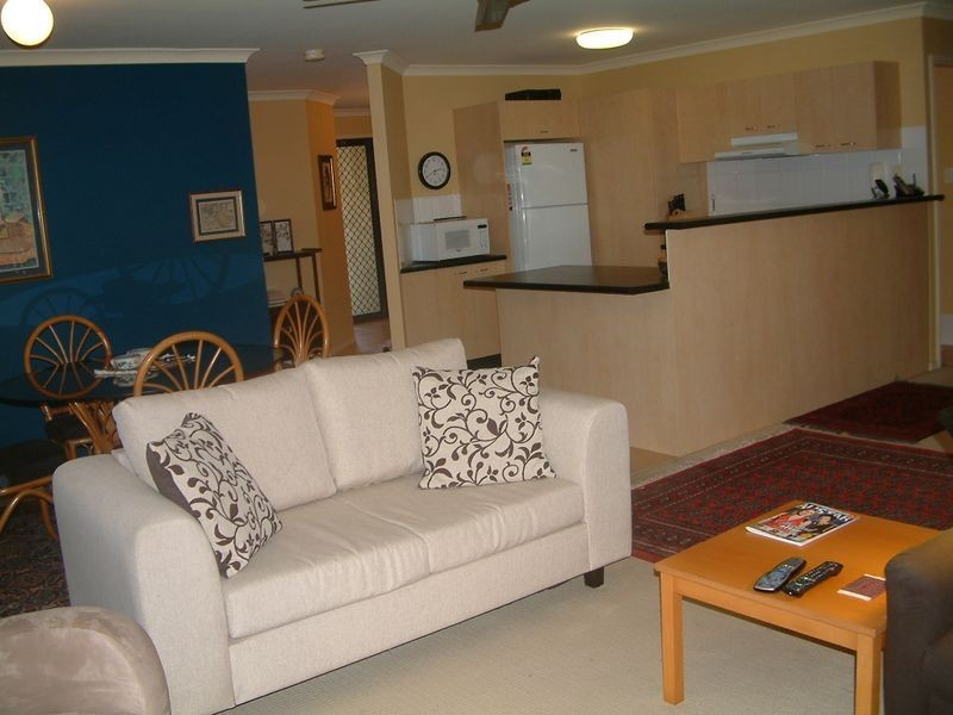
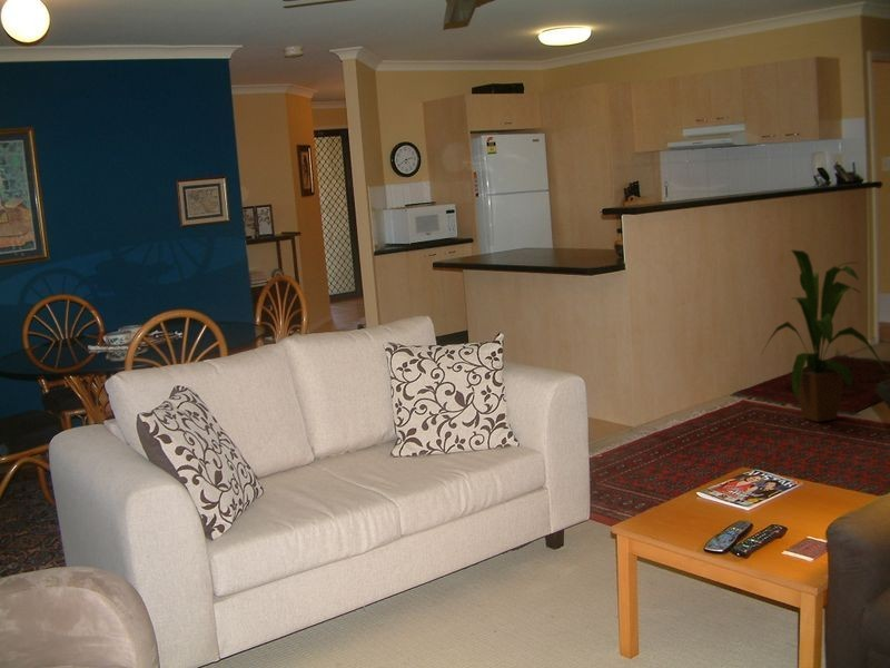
+ house plant (831, 332)
